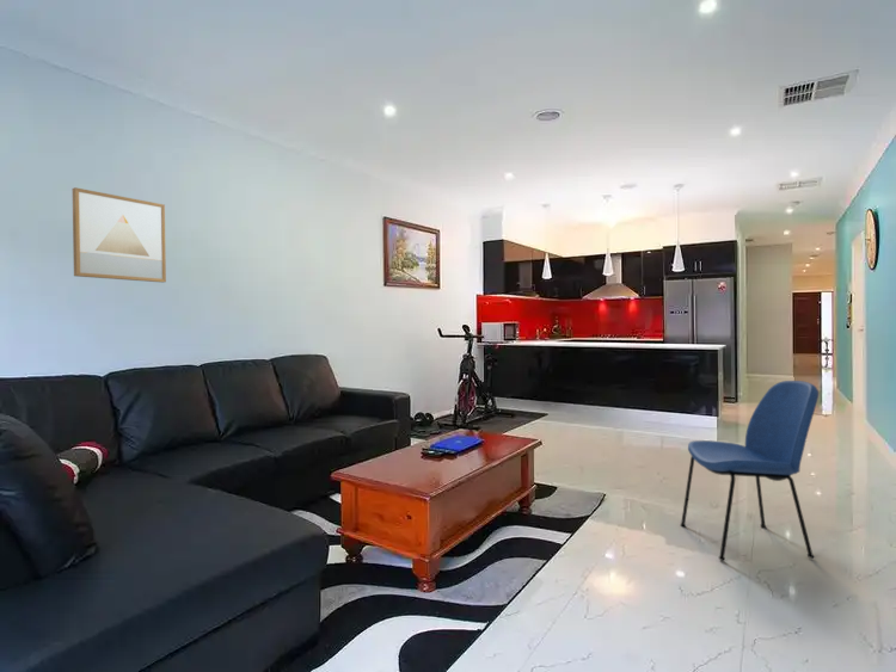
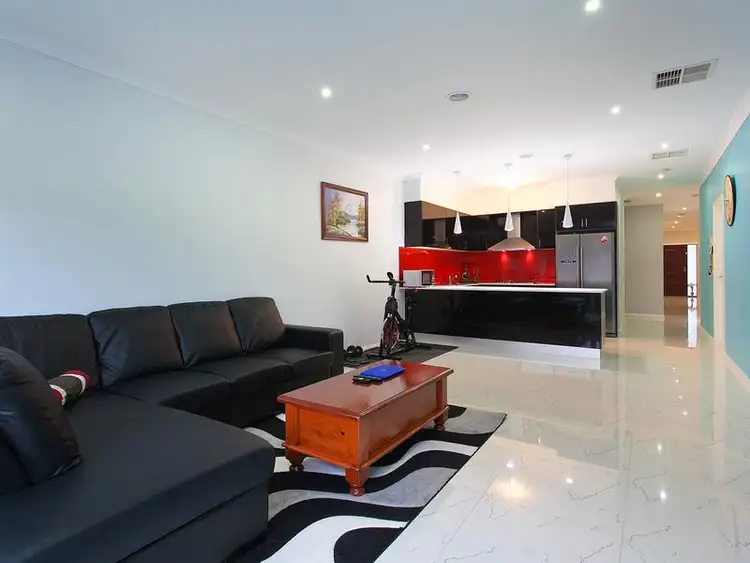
- wall art (122, 238)
- chair (753, 461)
